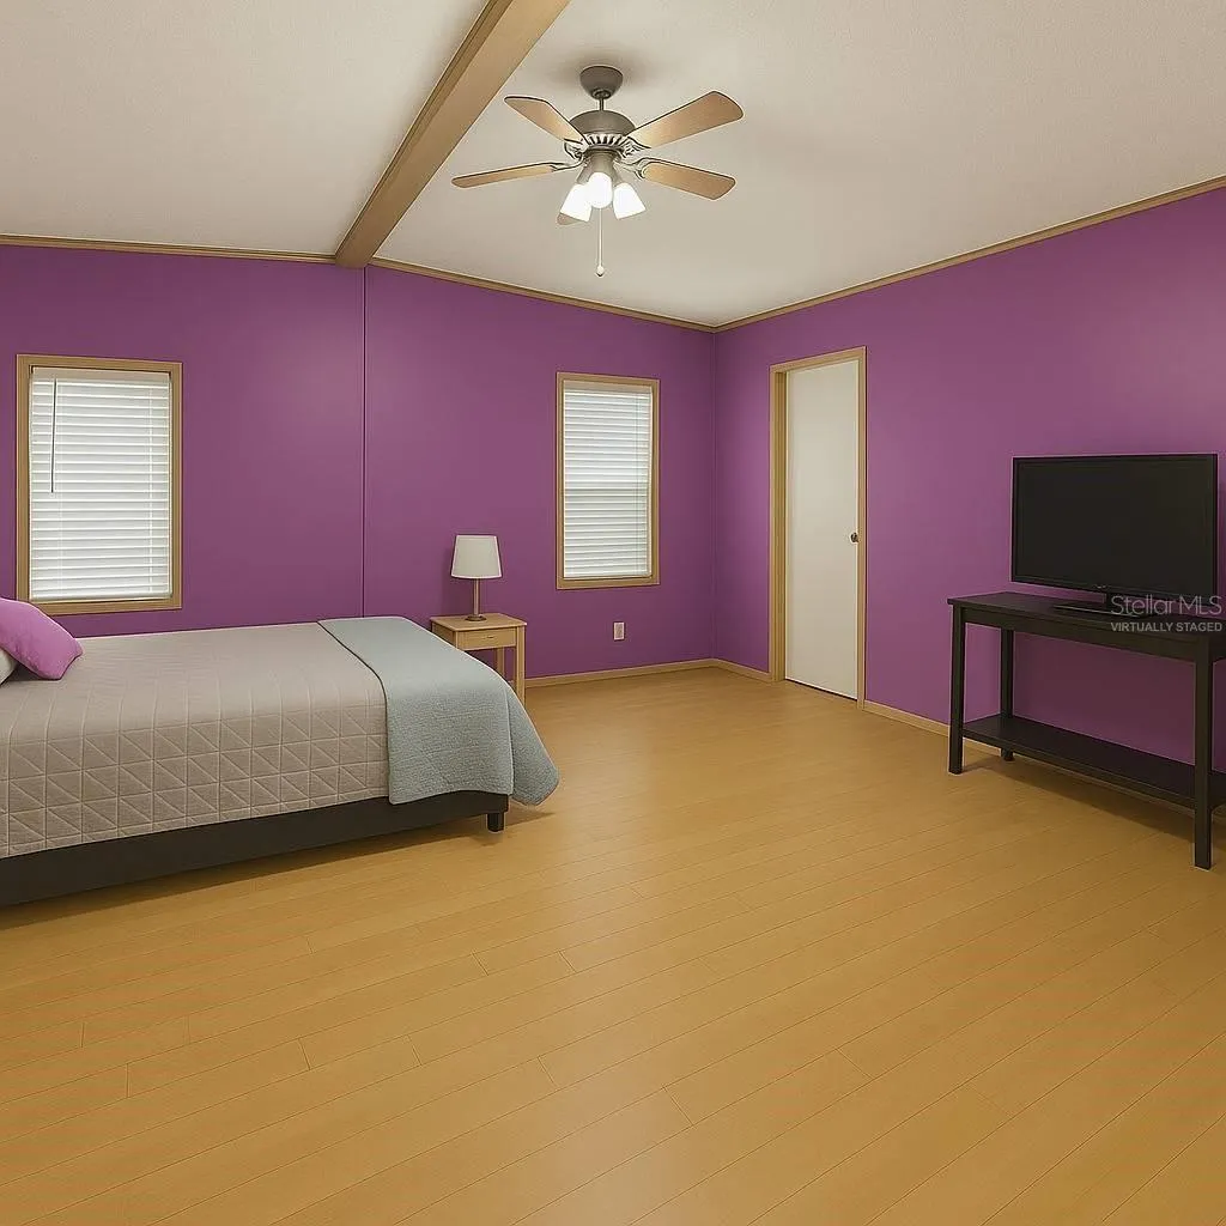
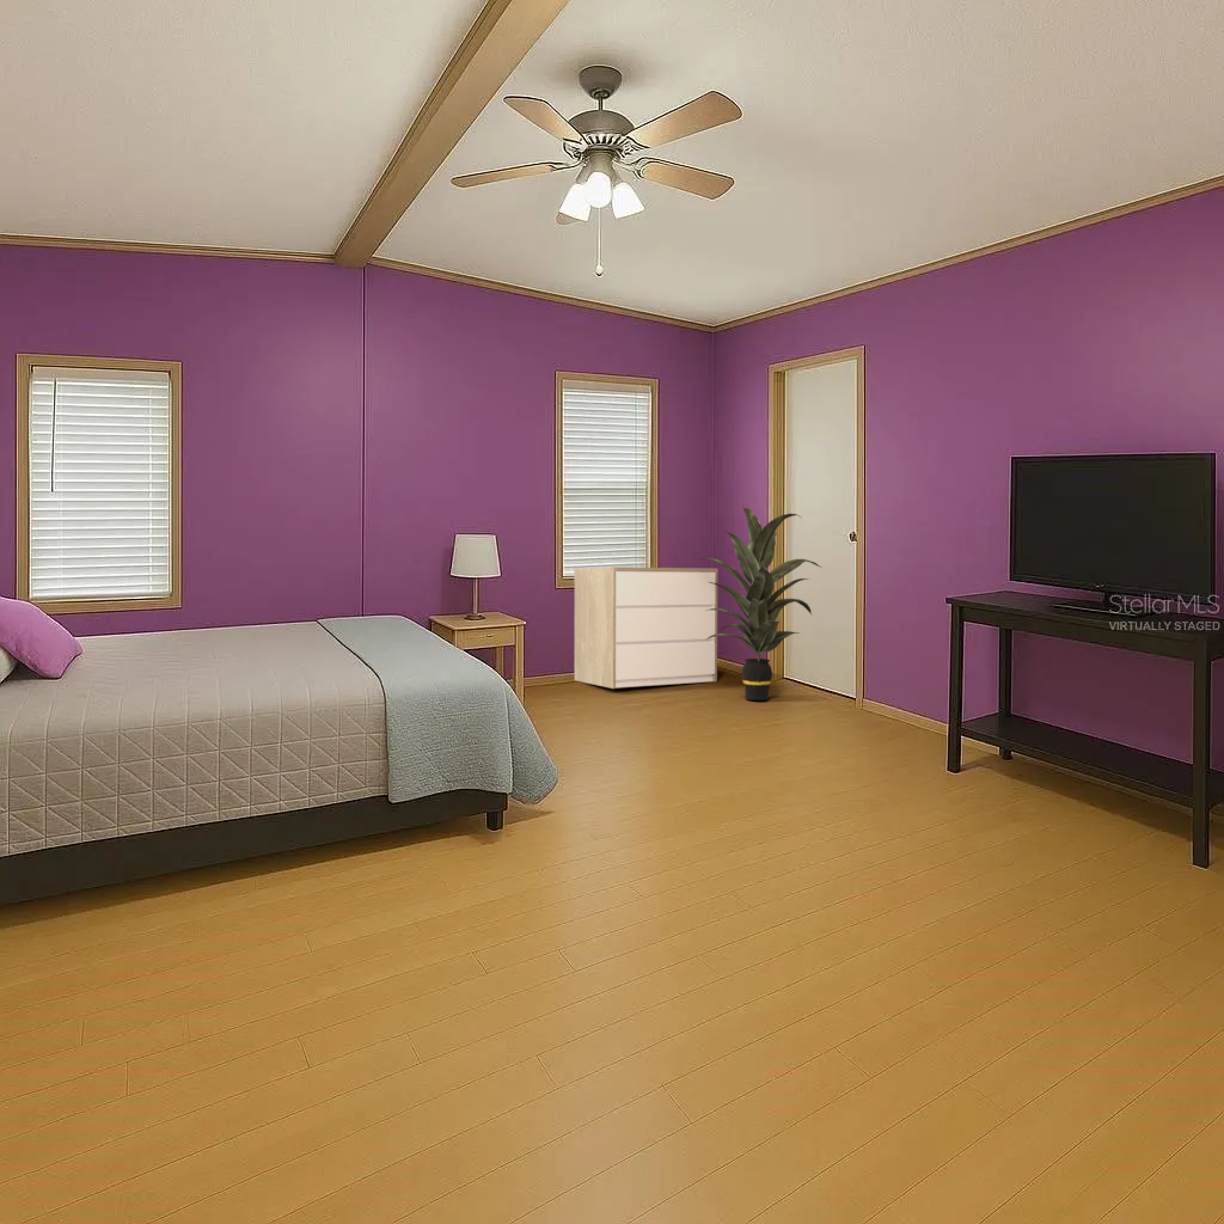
+ indoor plant (757, 601)
+ dresser (645, 624)
